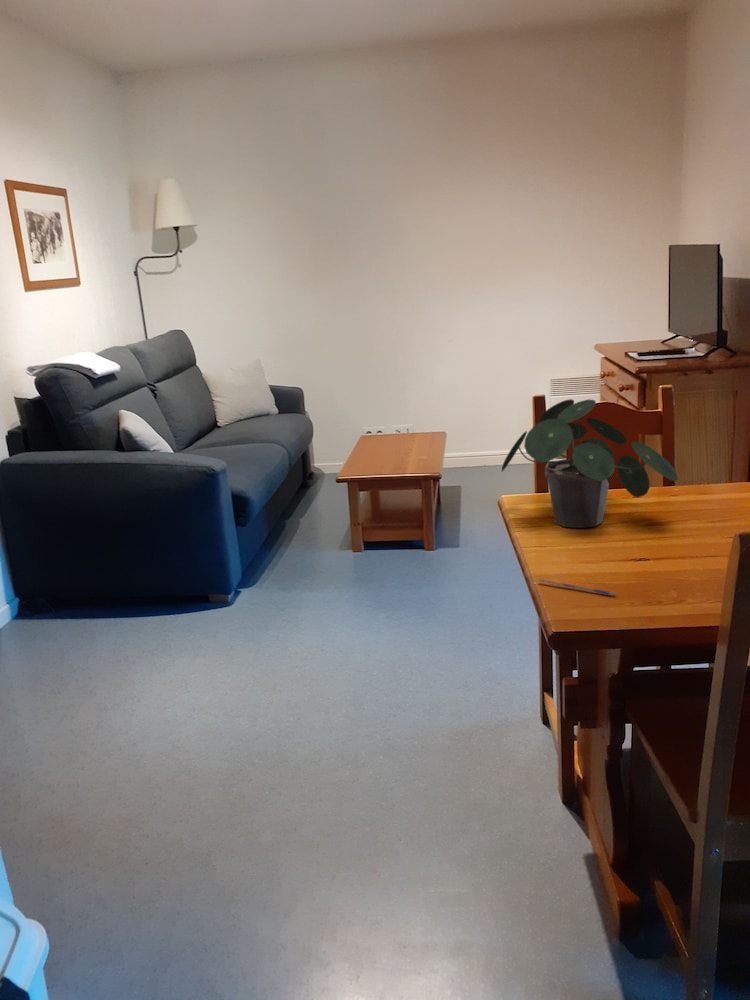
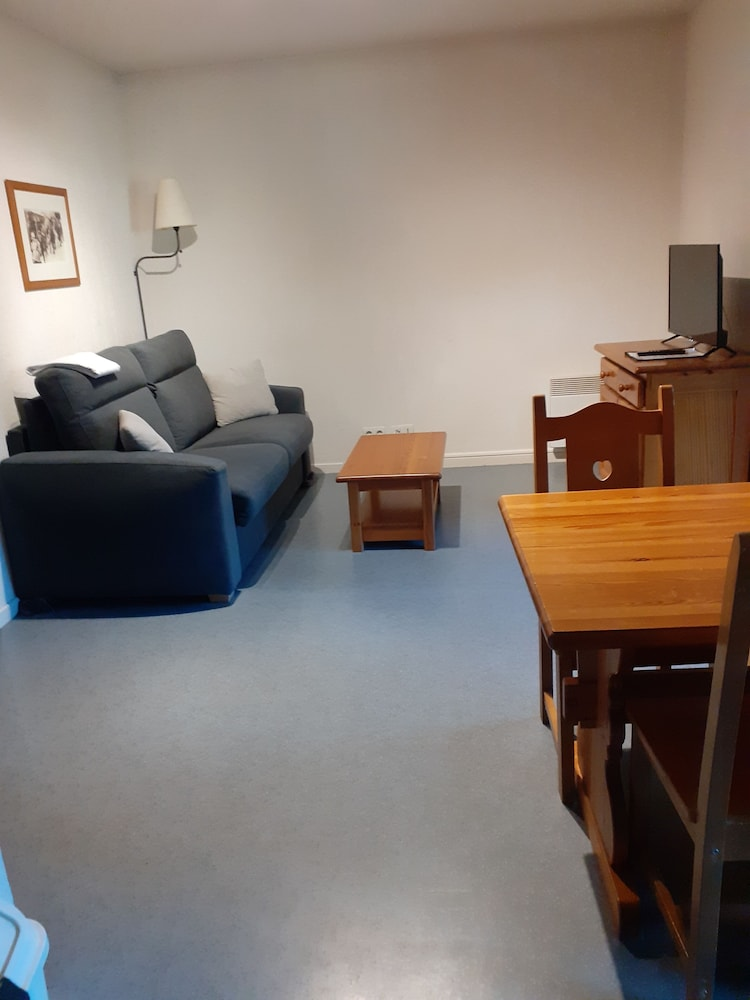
- potted plant (583, 461)
- pen (575, 586)
